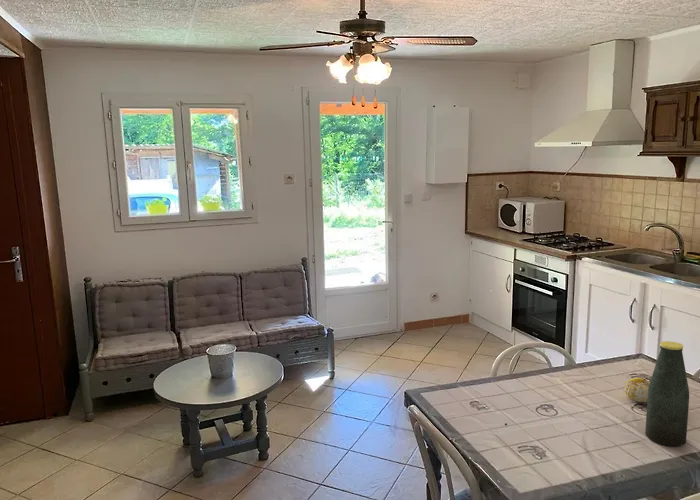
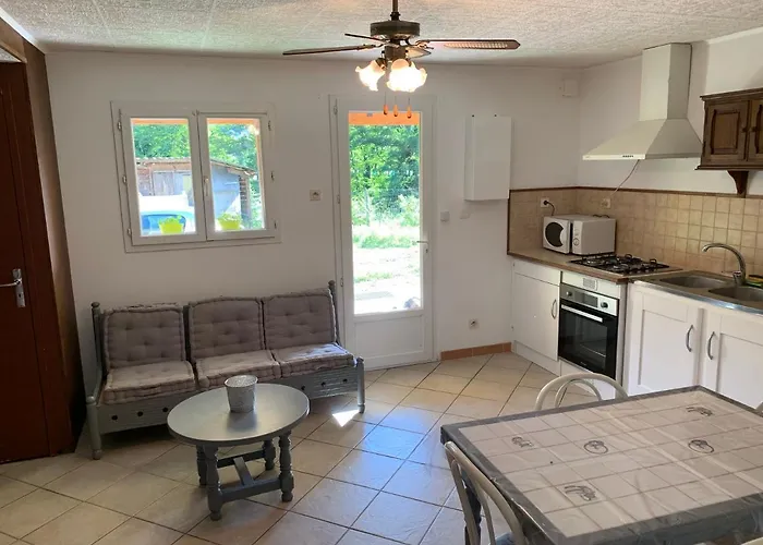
- bottle (668, 391)
- fruit (640, 390)
